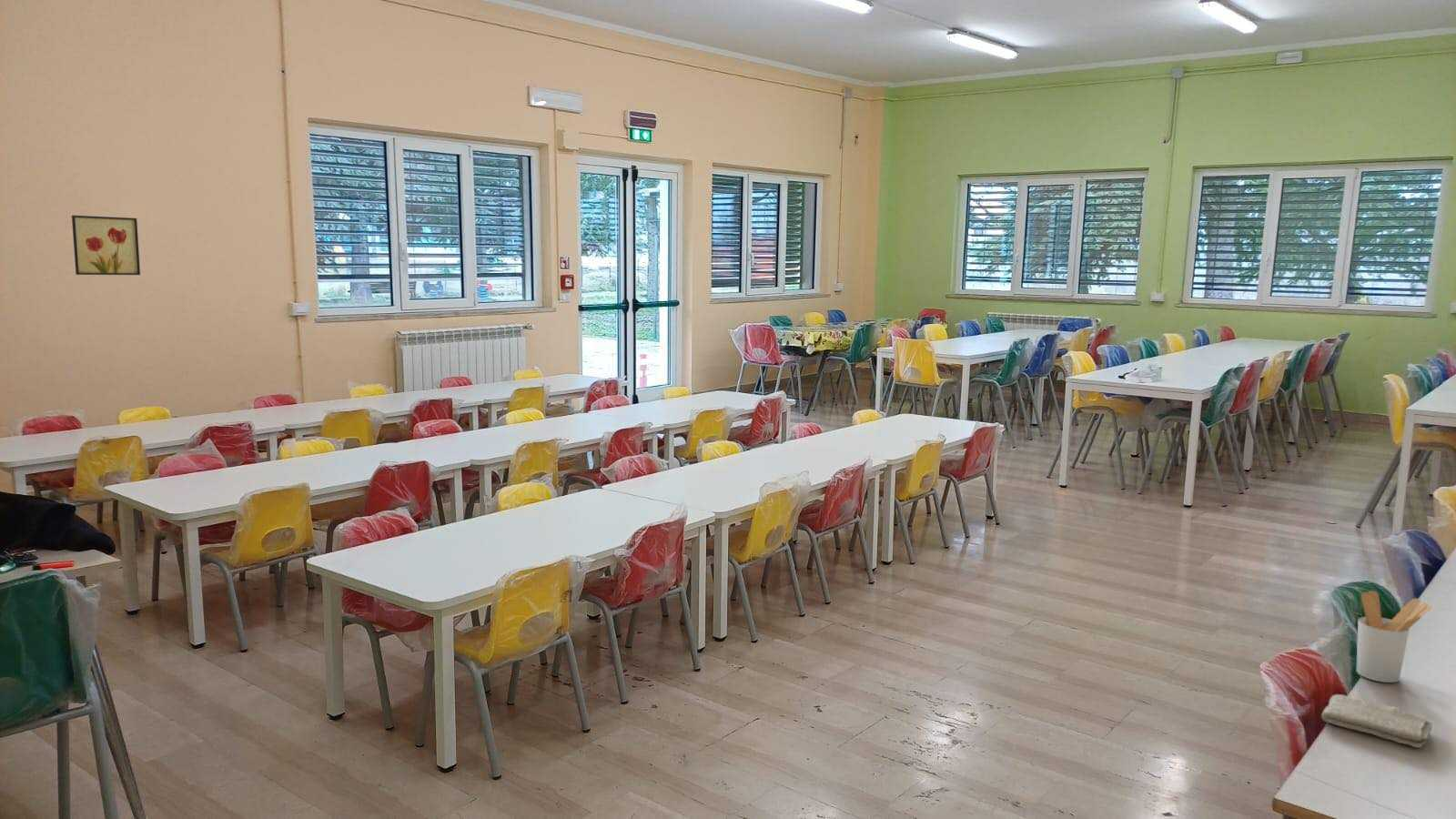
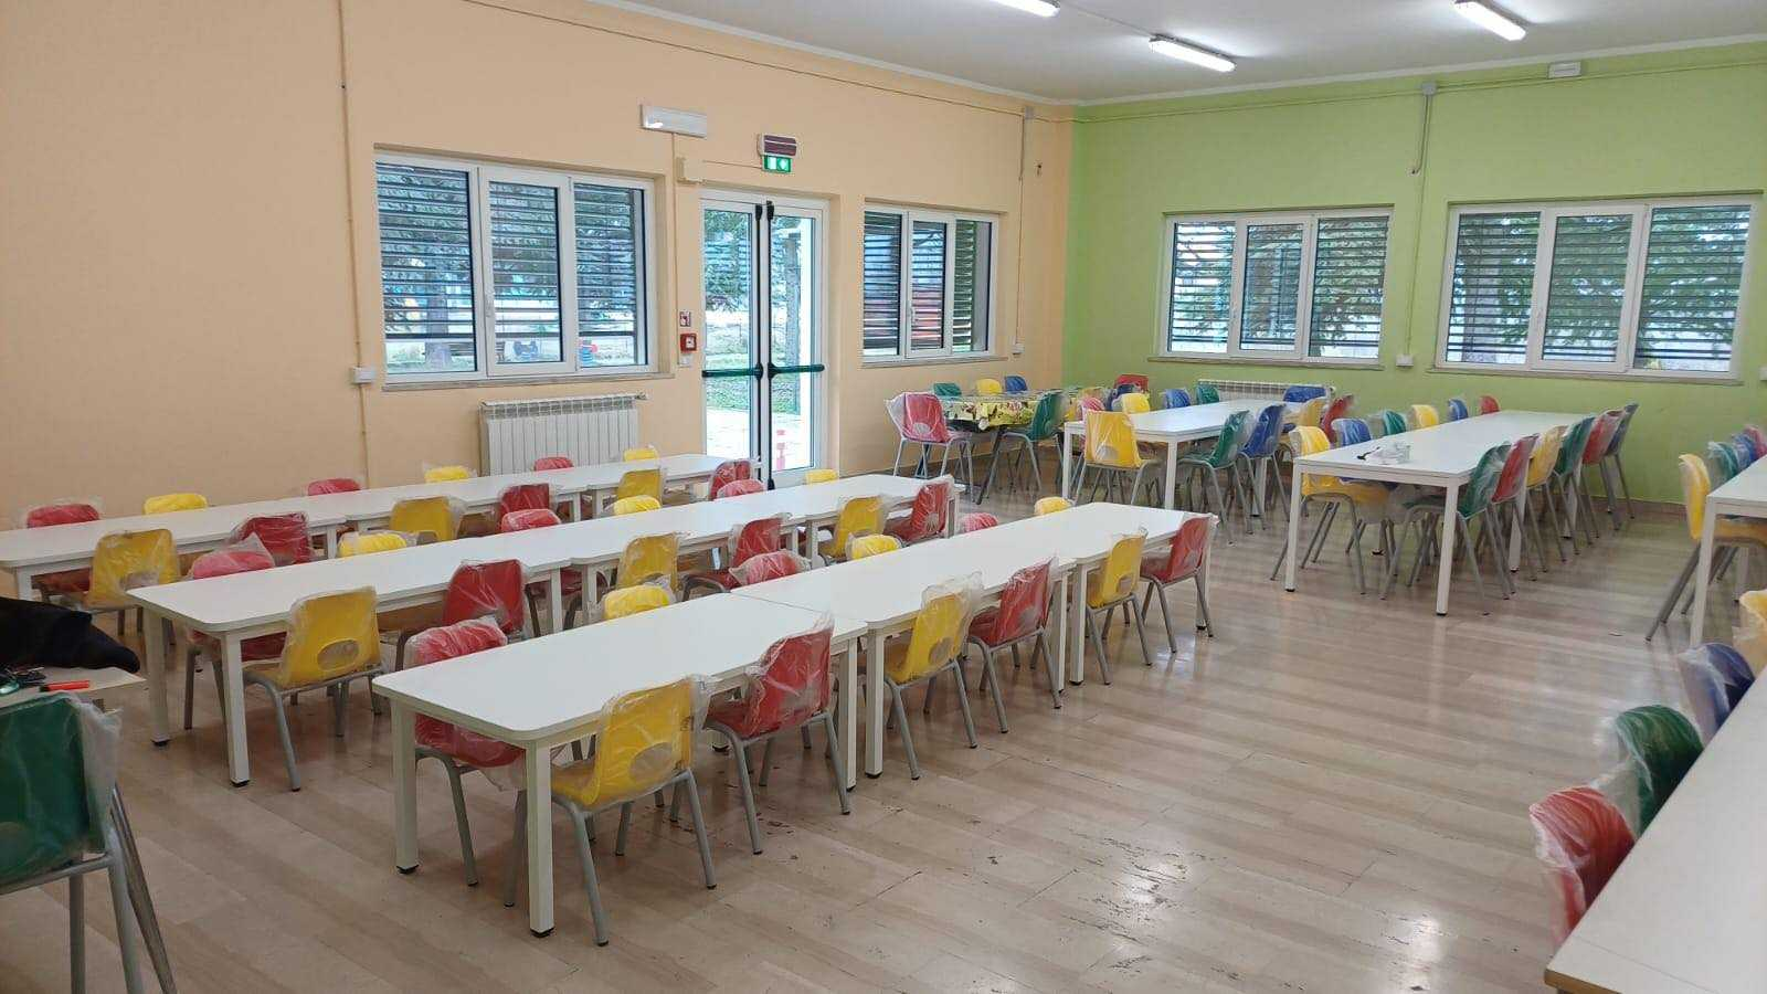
- utensil holder (1392, 636)
- wall art (106, 246)
- washcloth (1376, 719)
